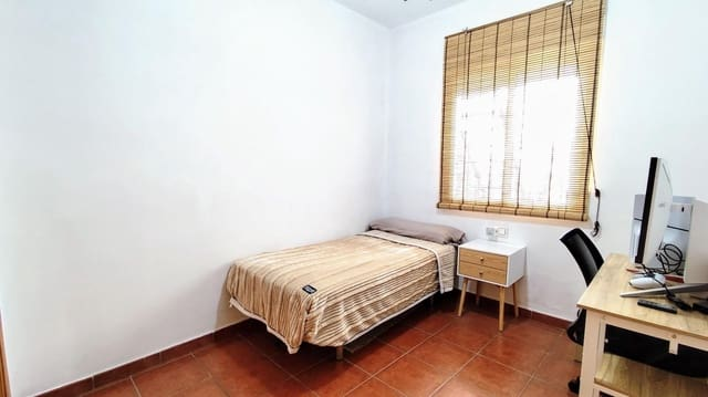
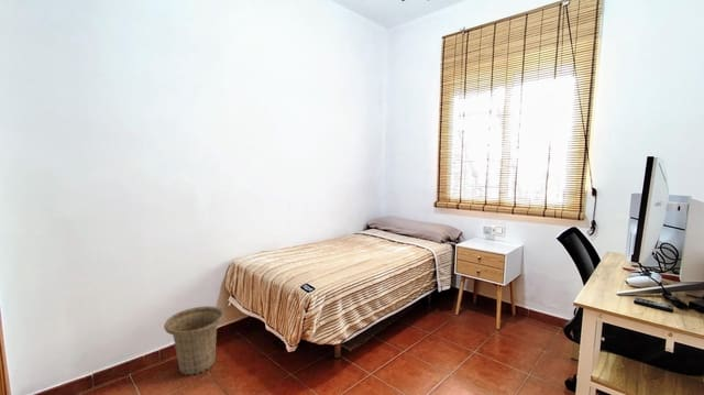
+ basket (196, 341)
